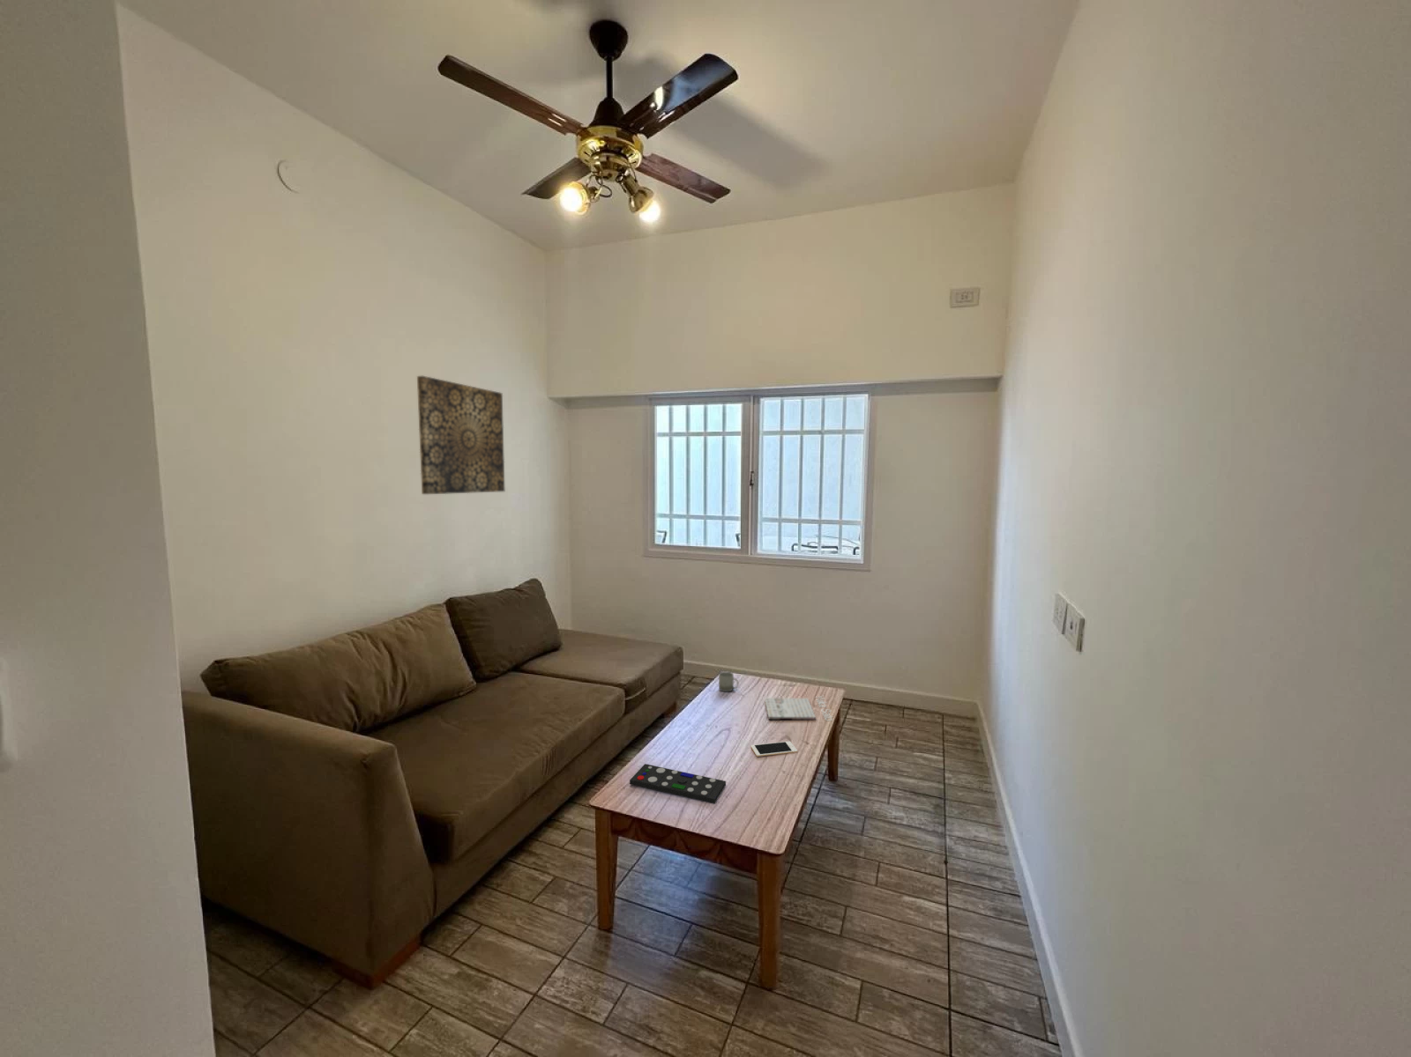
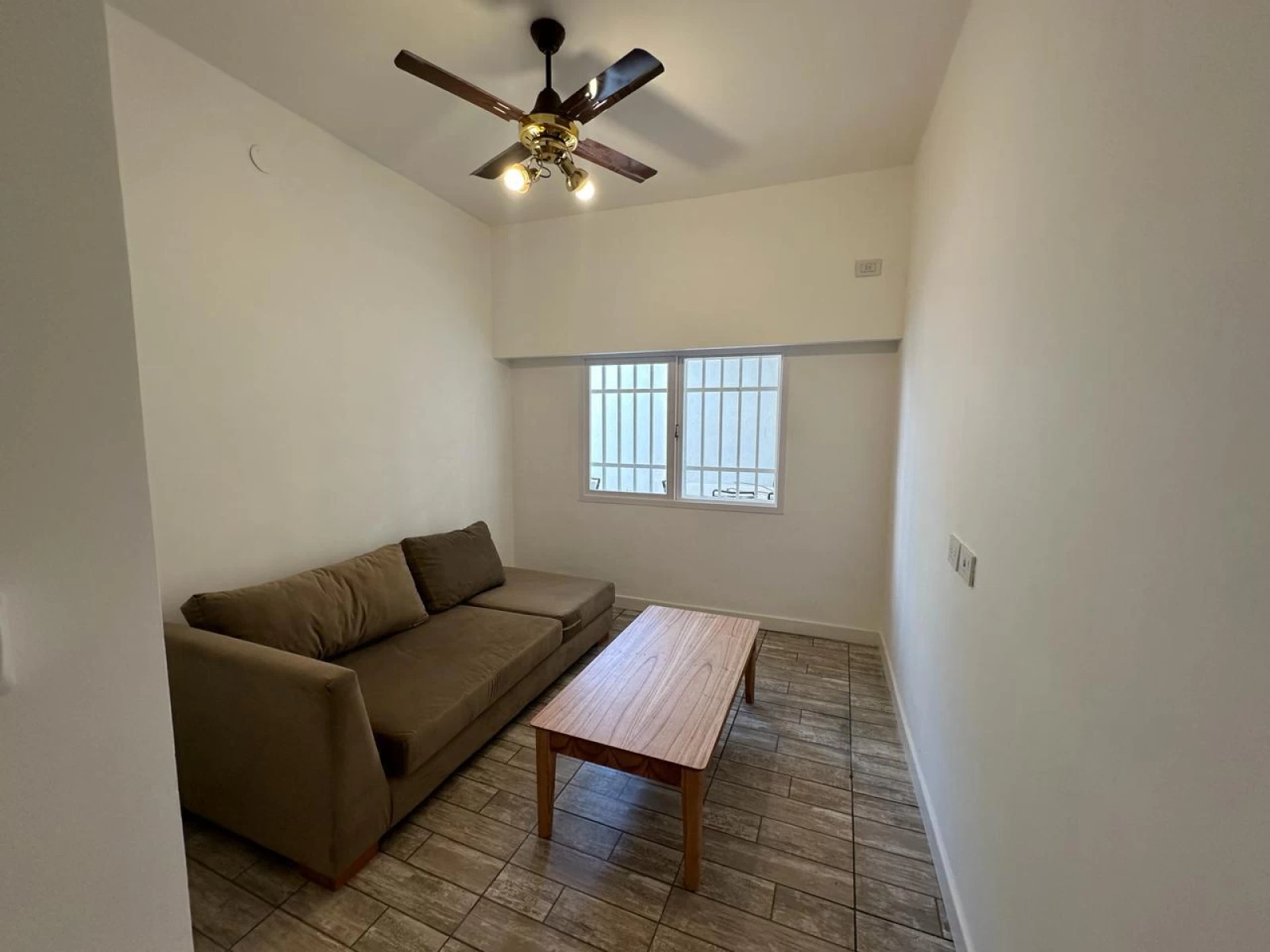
- remote control (678, 782)
- wall art (464, 440)
- cell phone (773, 748)
- magazine (798, 706)
- cup (729, 682)
